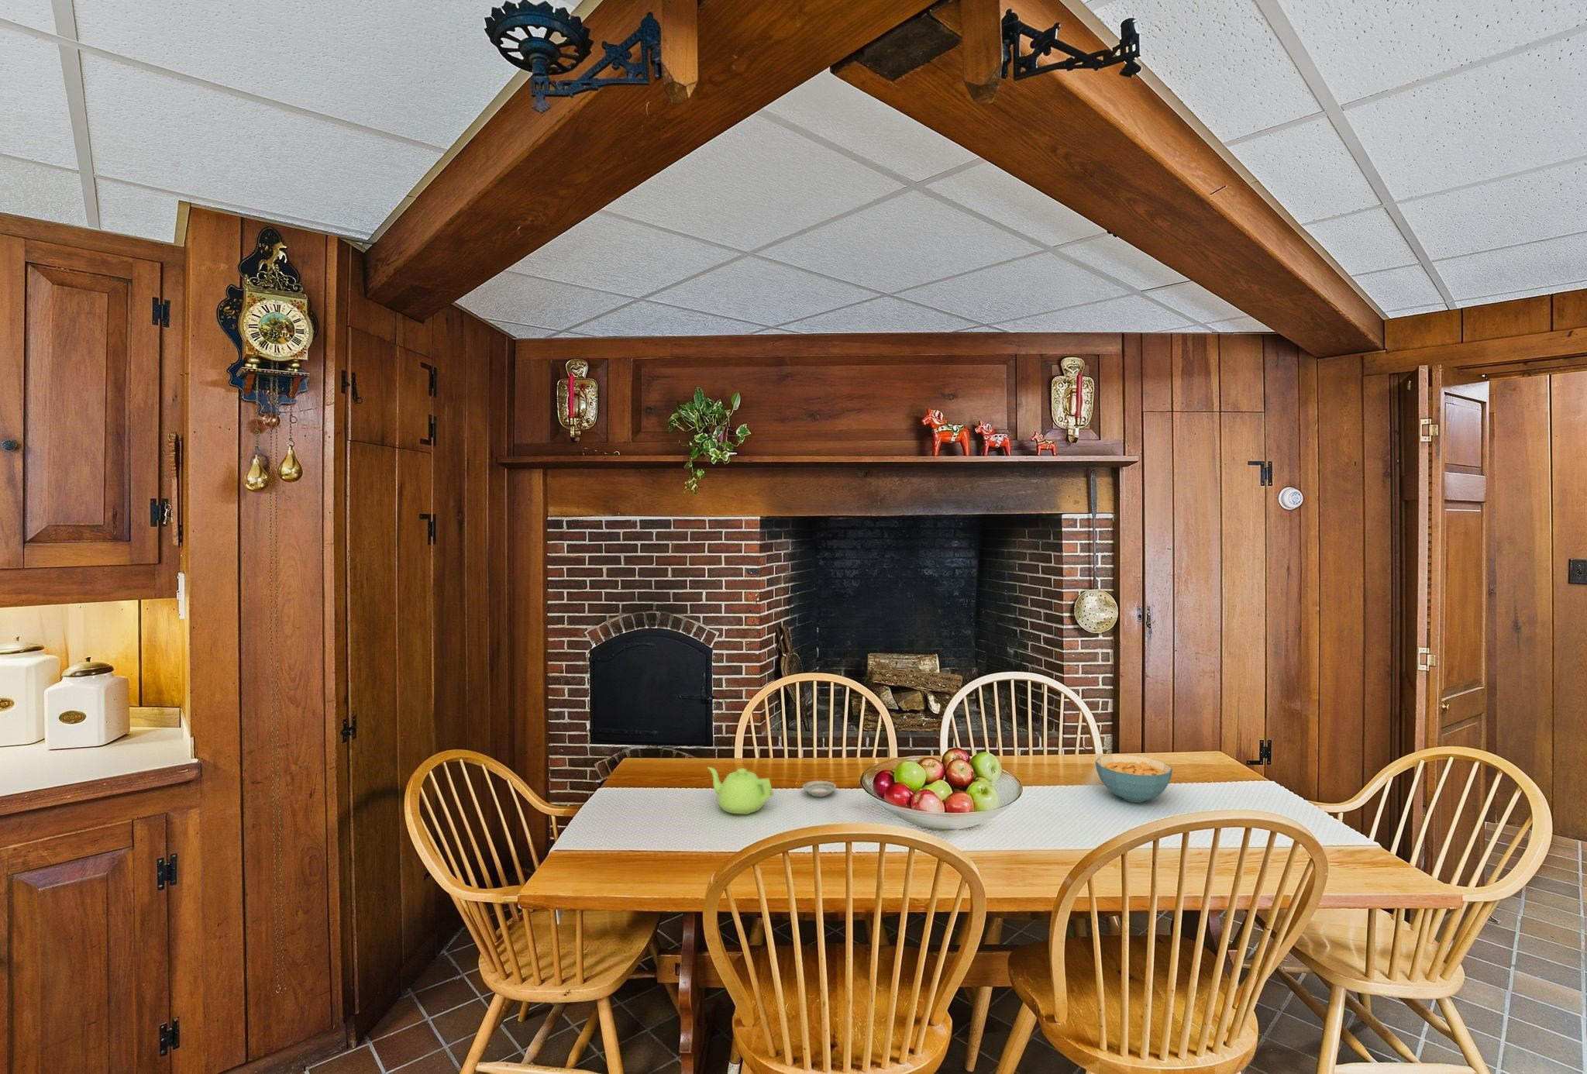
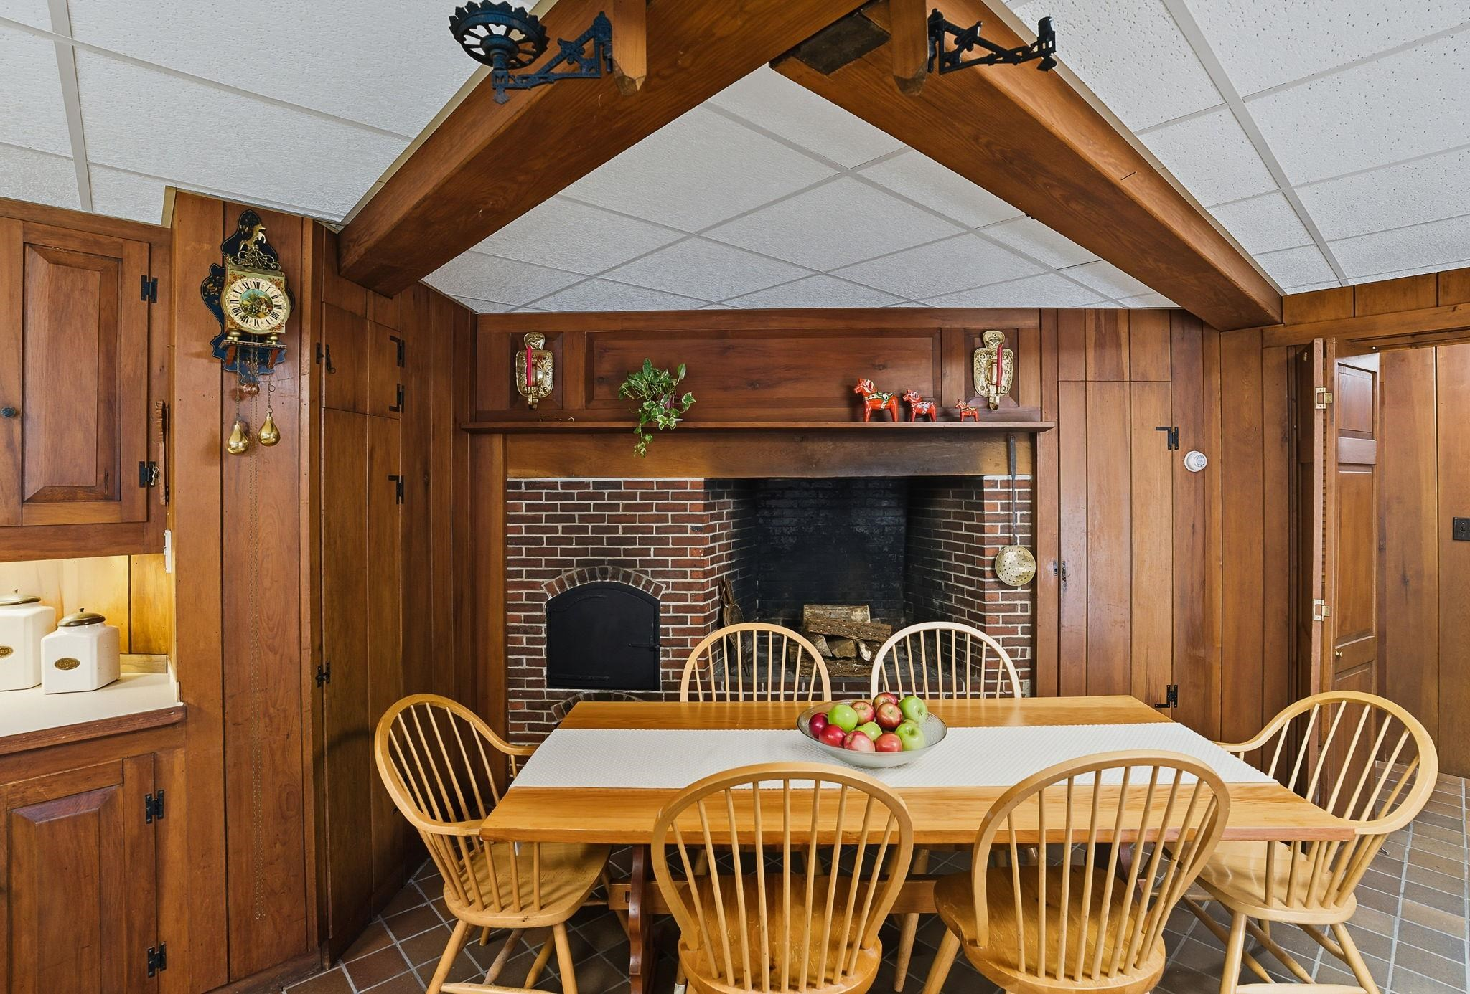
- teapot (740, 788)
- saucer (819, 790)
- cereal bowl (1133, 782)
